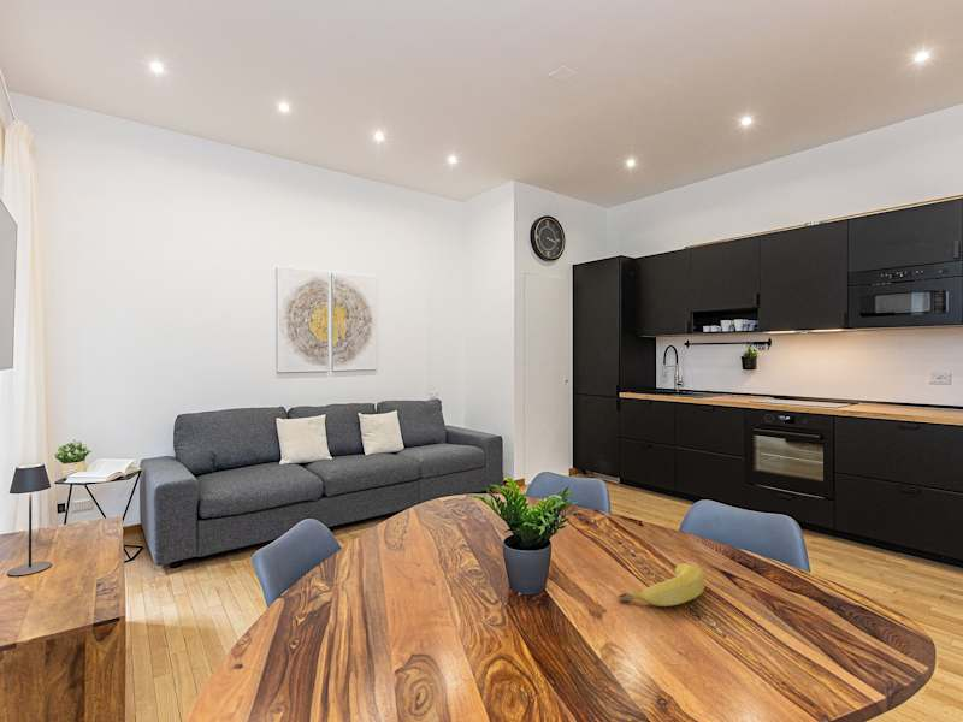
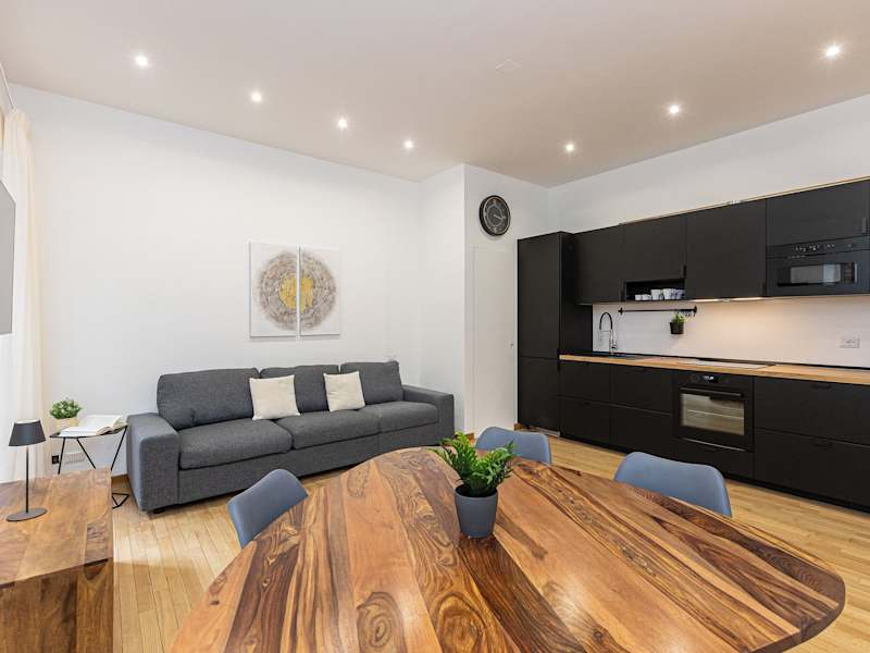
- banana (663, 581)
